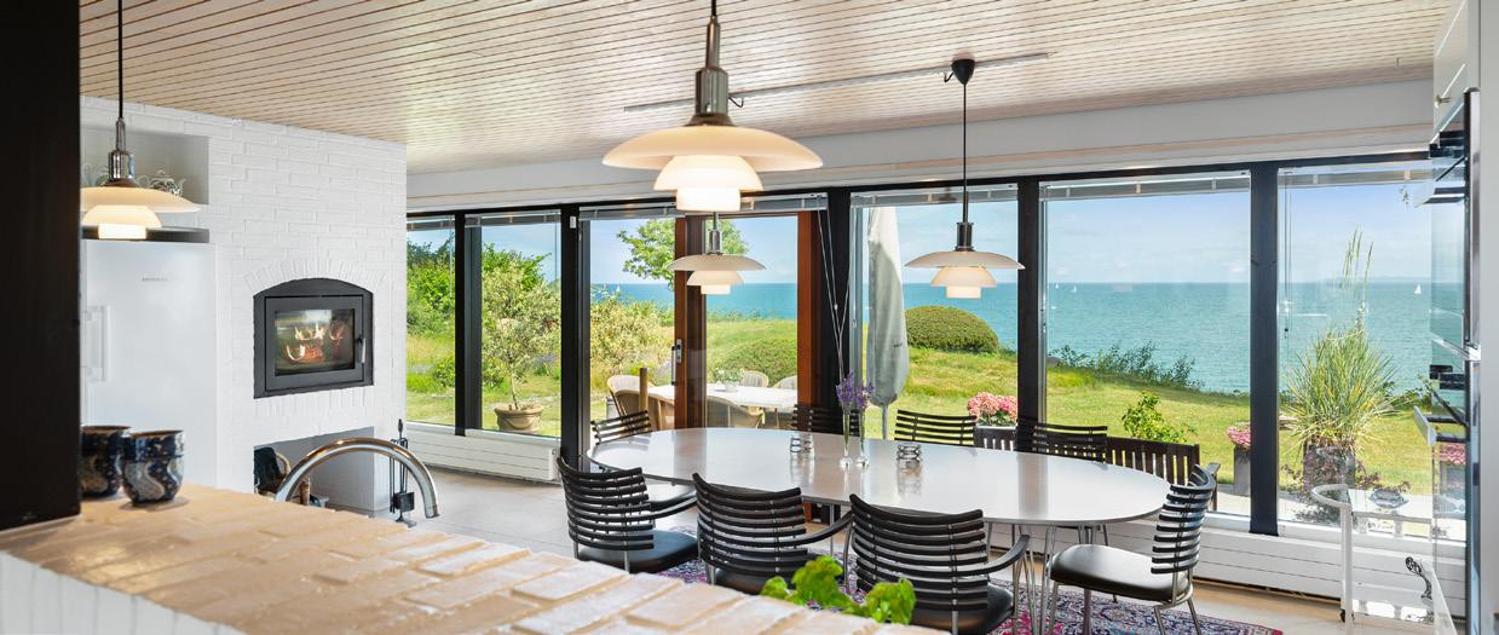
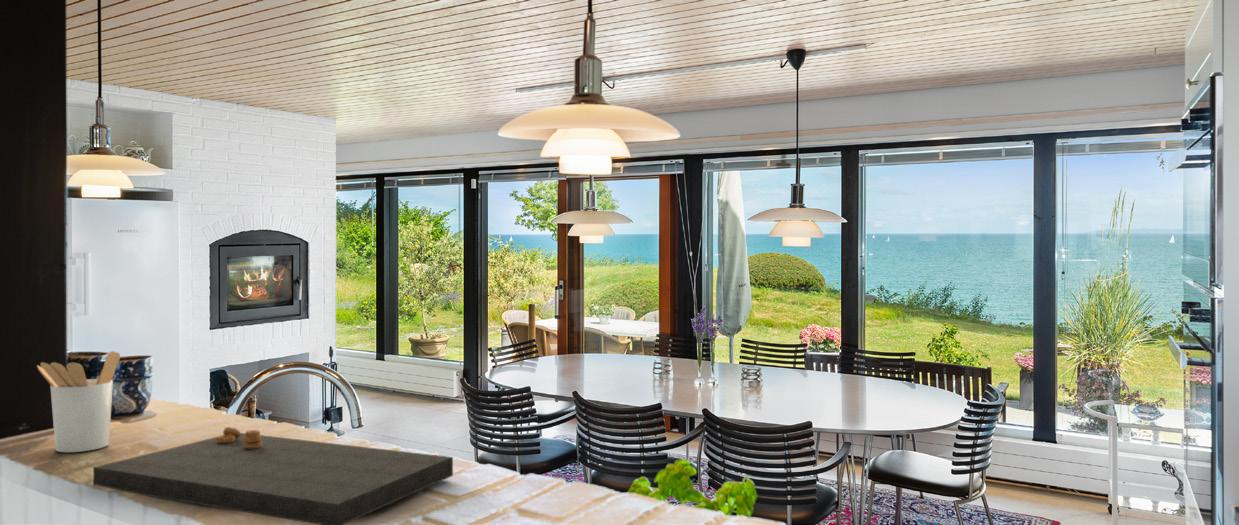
+ cutting board (277, 462)
+ utensil holder (76, 401)
